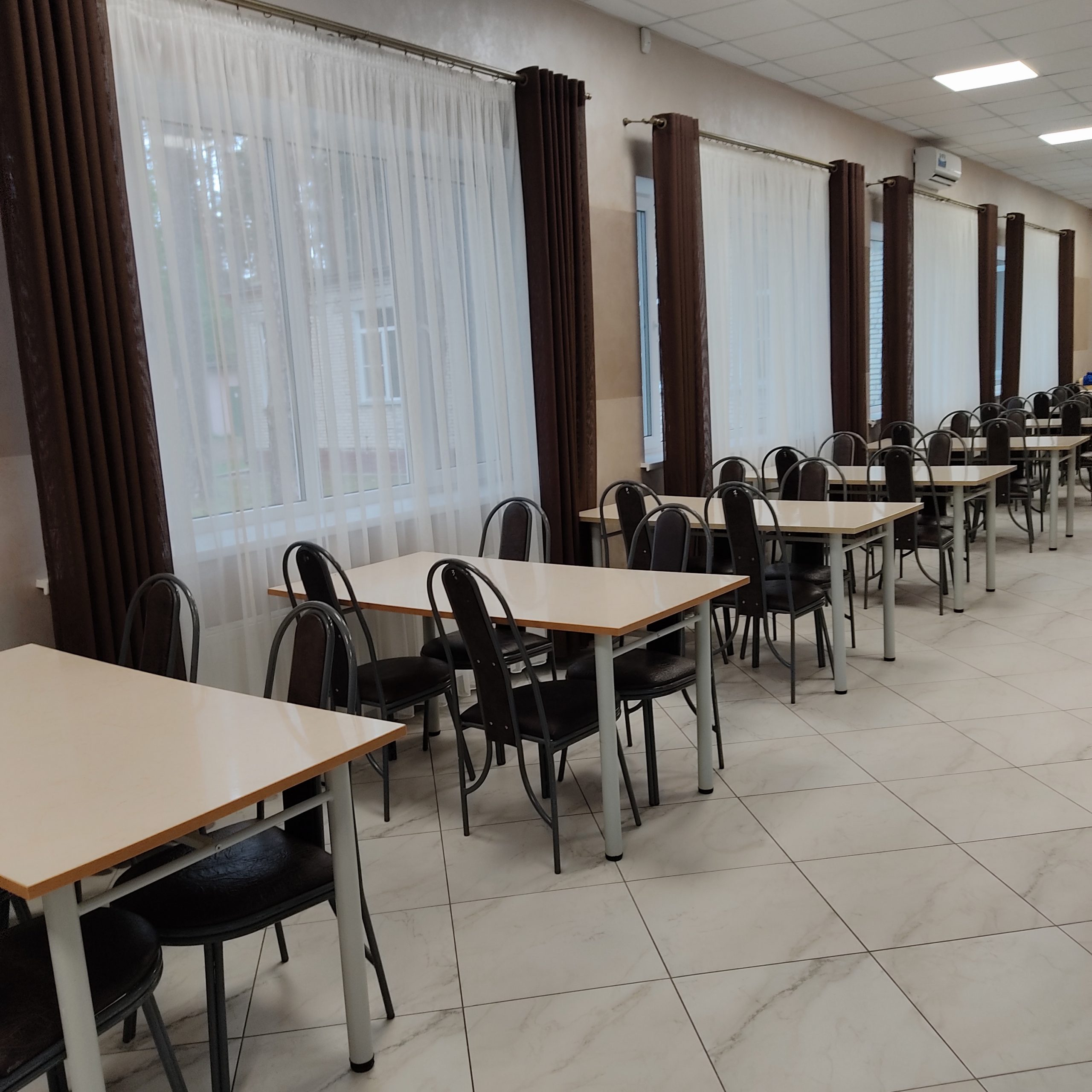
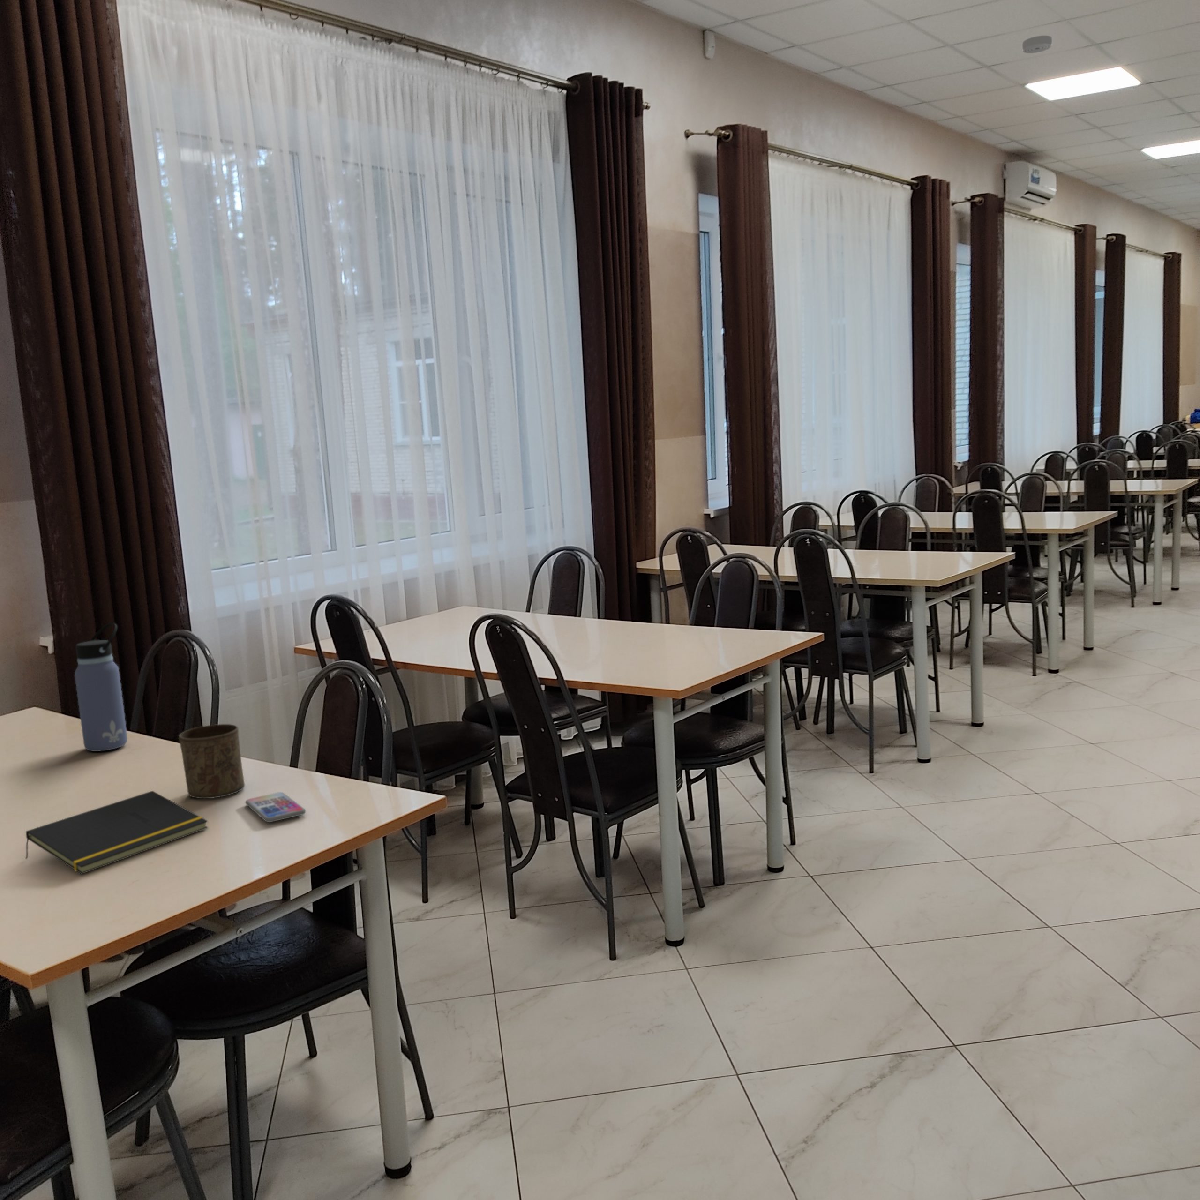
+ smoke detector (1037, 44)
+ smartphone (275, 807)
+ water bottle (101, 686)
+ cup (212, 762)
+ notepad (119, 830)
